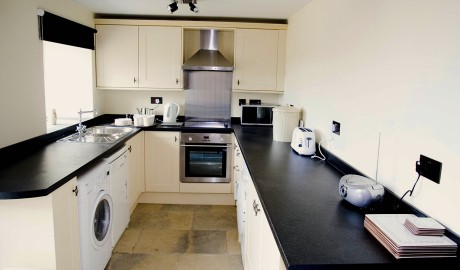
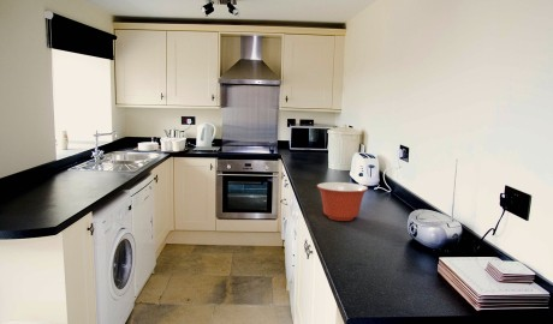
+ mixing bowl (341, 202)
